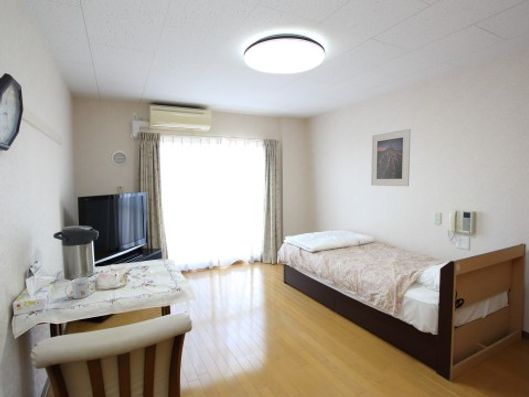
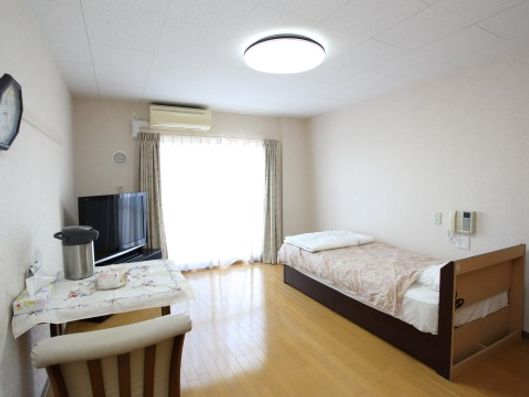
- mug (77, 288)
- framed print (389, 159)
